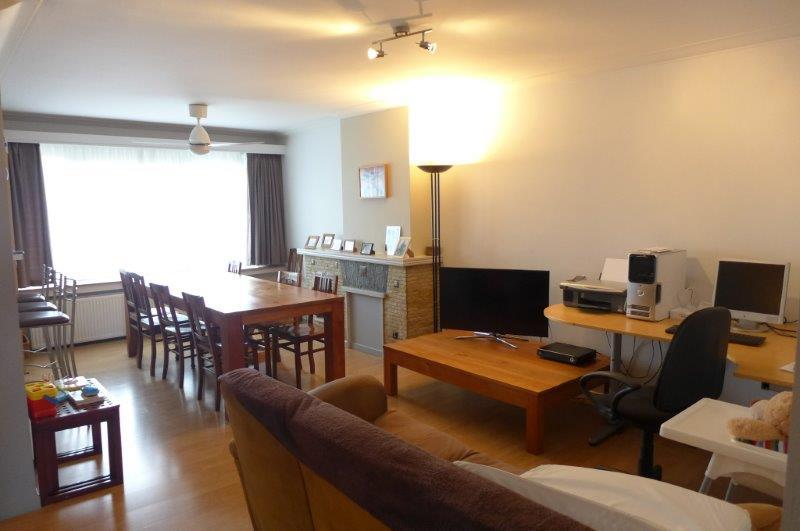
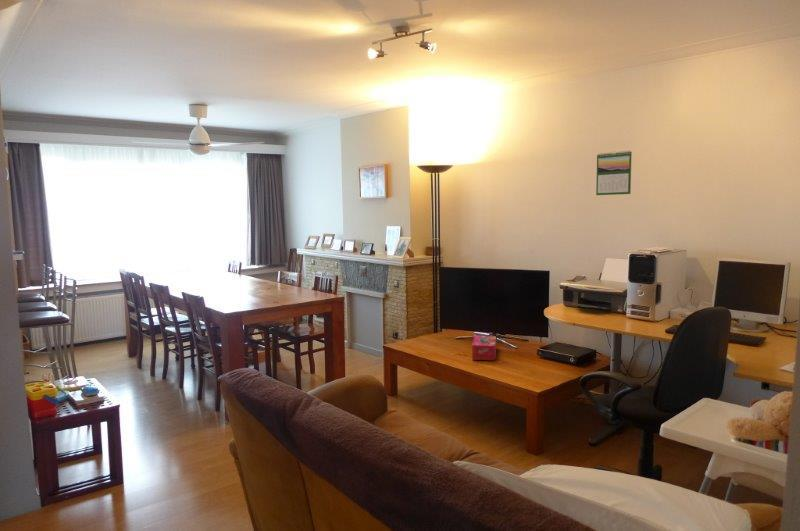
+ calendar (613, 173)
+ tissue box (484, 347)
